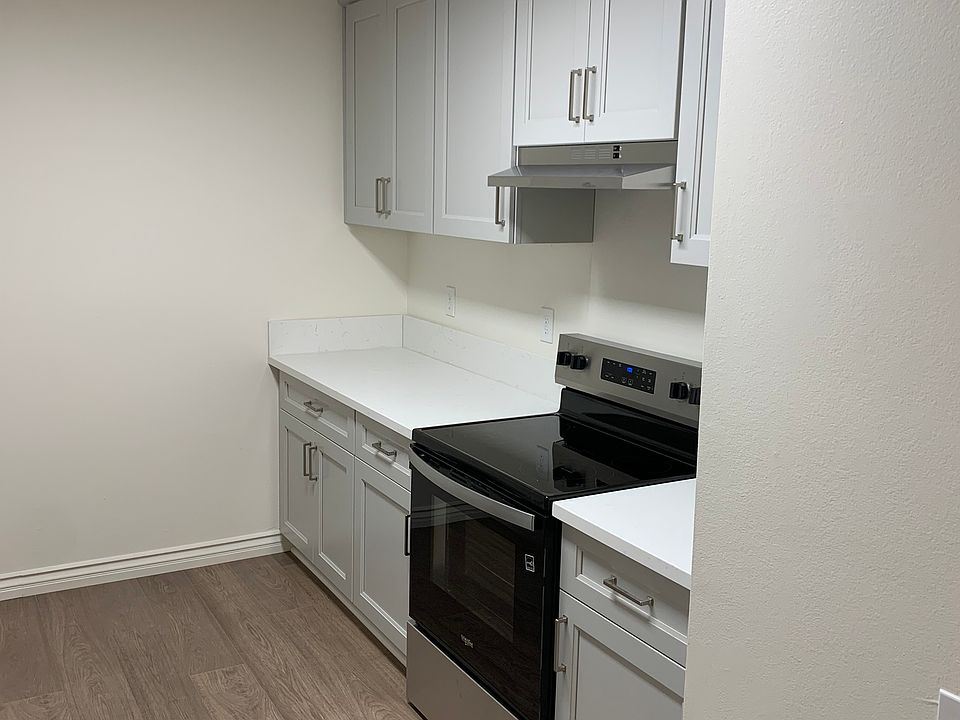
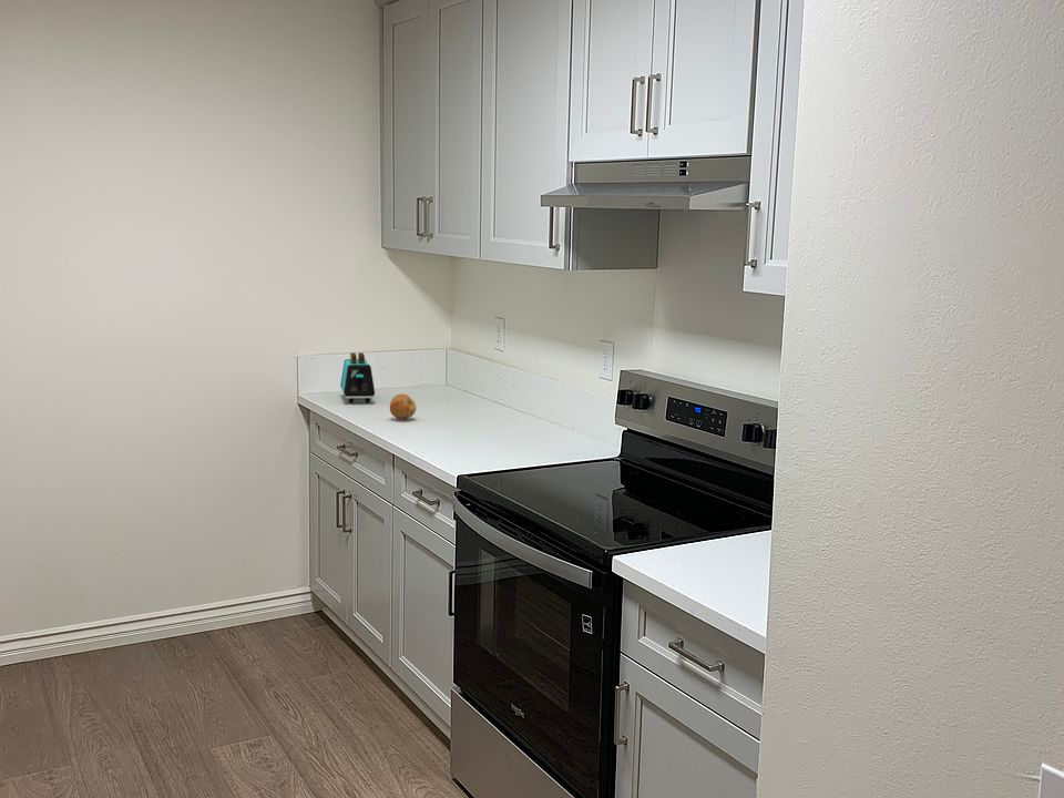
+ fruit (402, 406)
+ toaster (357, 376)
